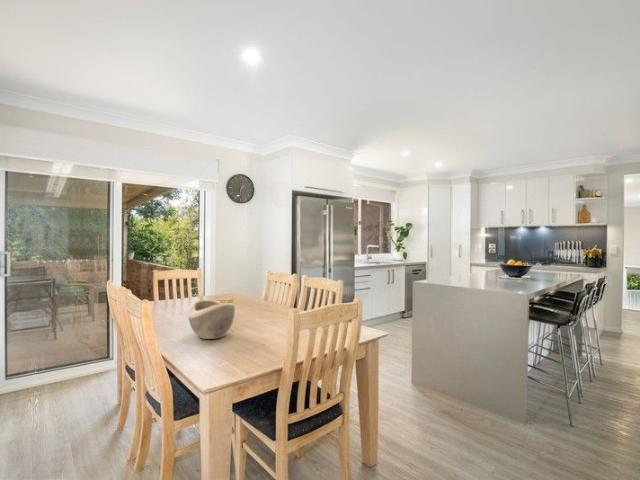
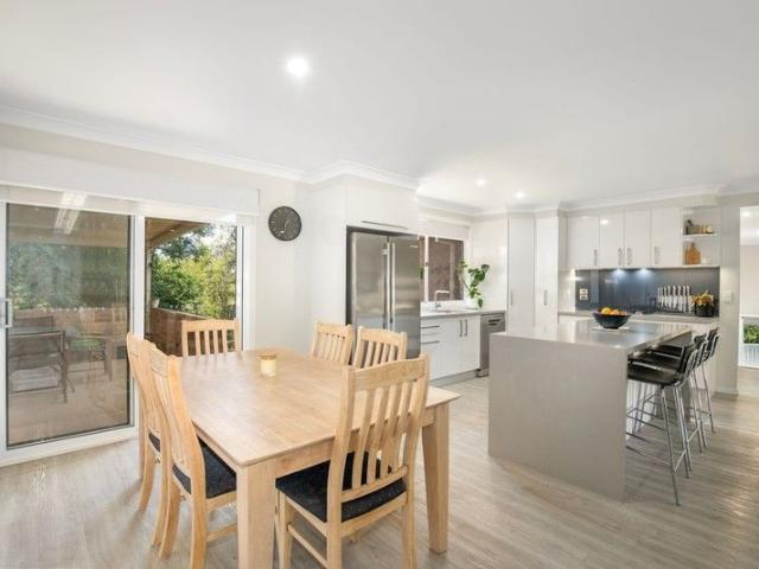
- decorative bowl (211, 319)
